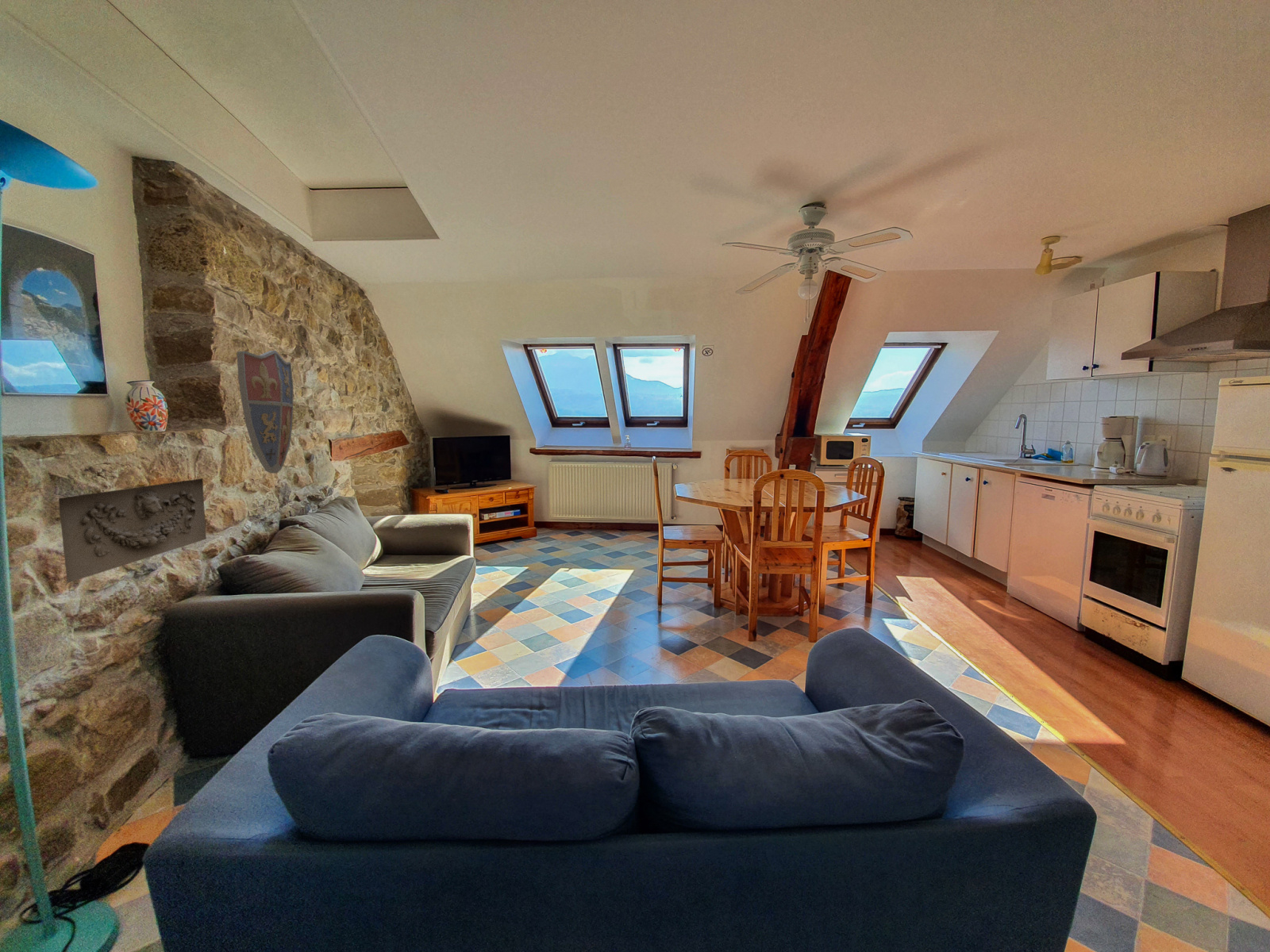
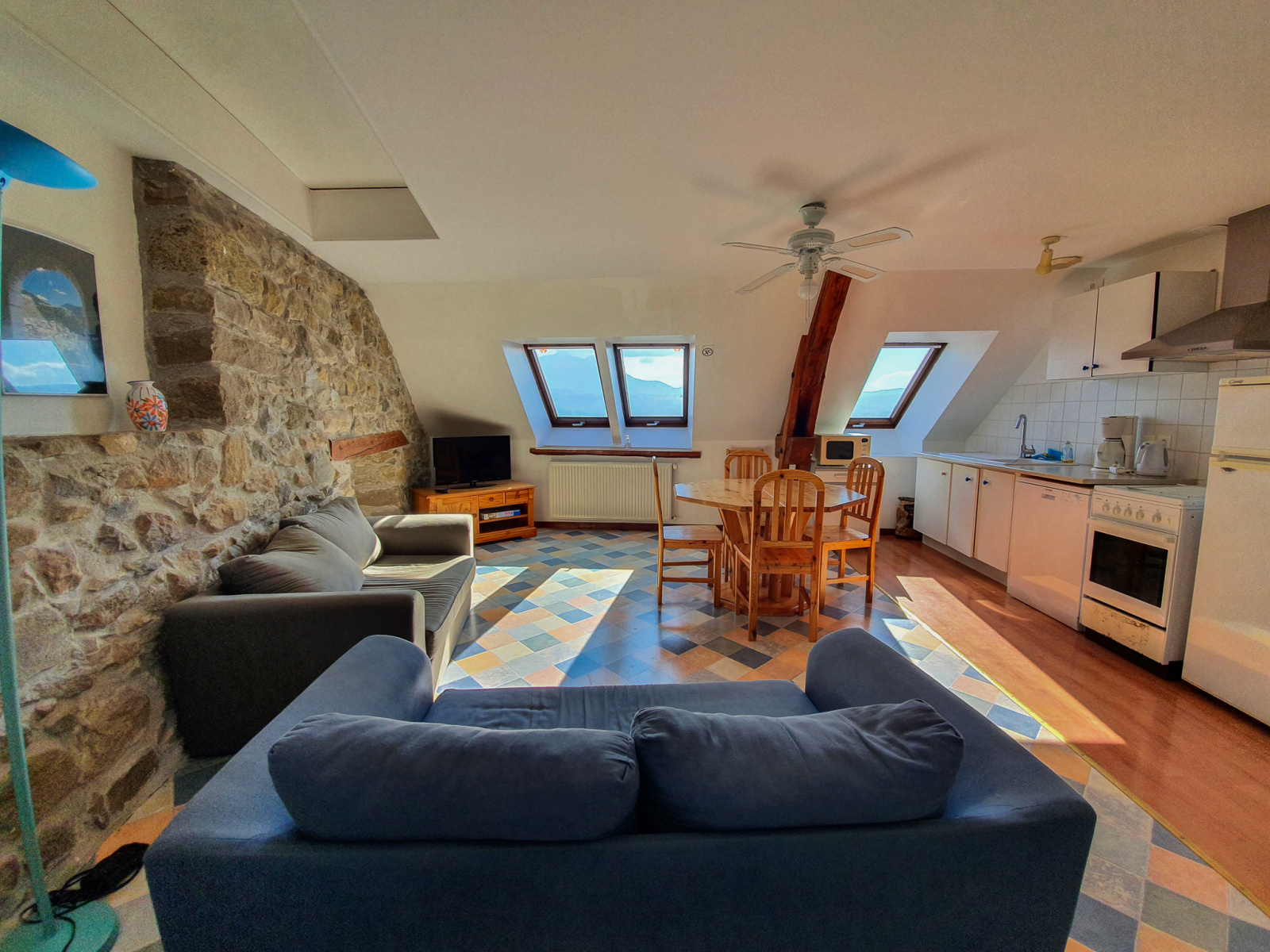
- decorative shield (275, 413)
- wall relief (152, 522)
